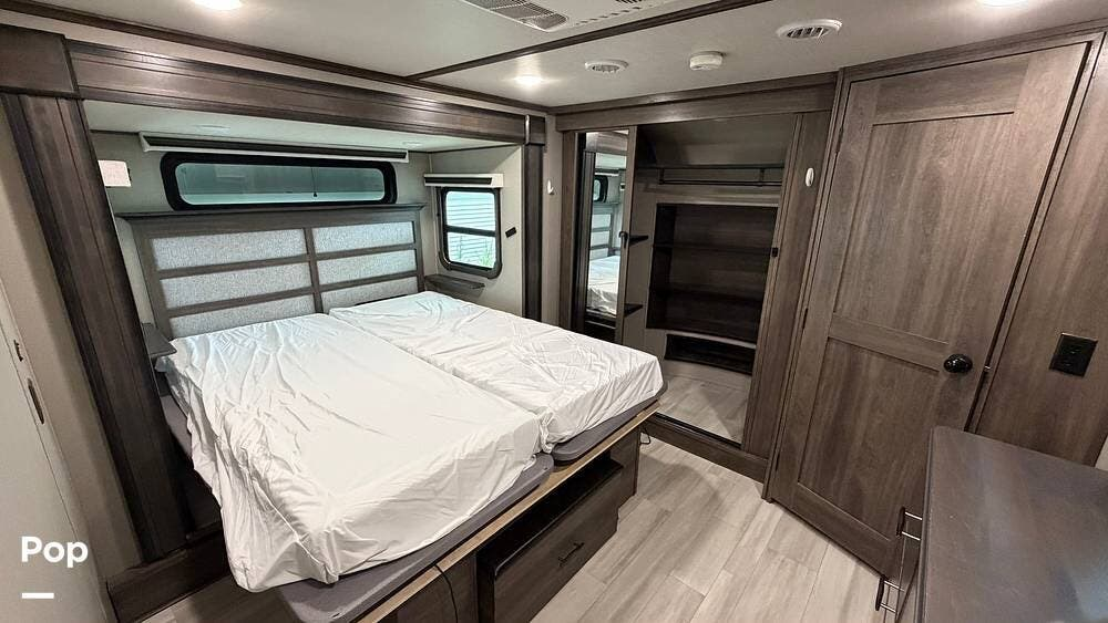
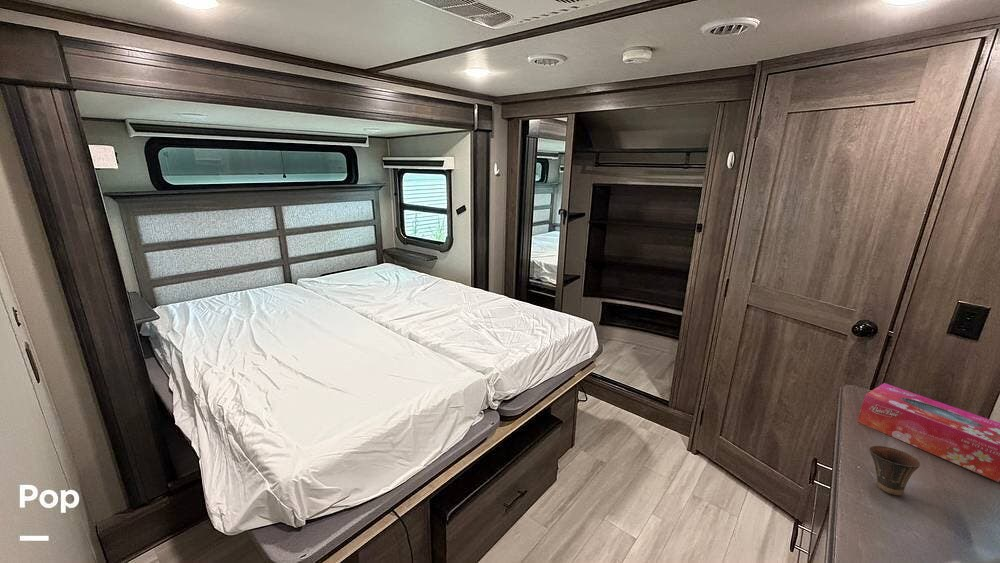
+ tissue box (934, 426)
+ cup (889, 470)
